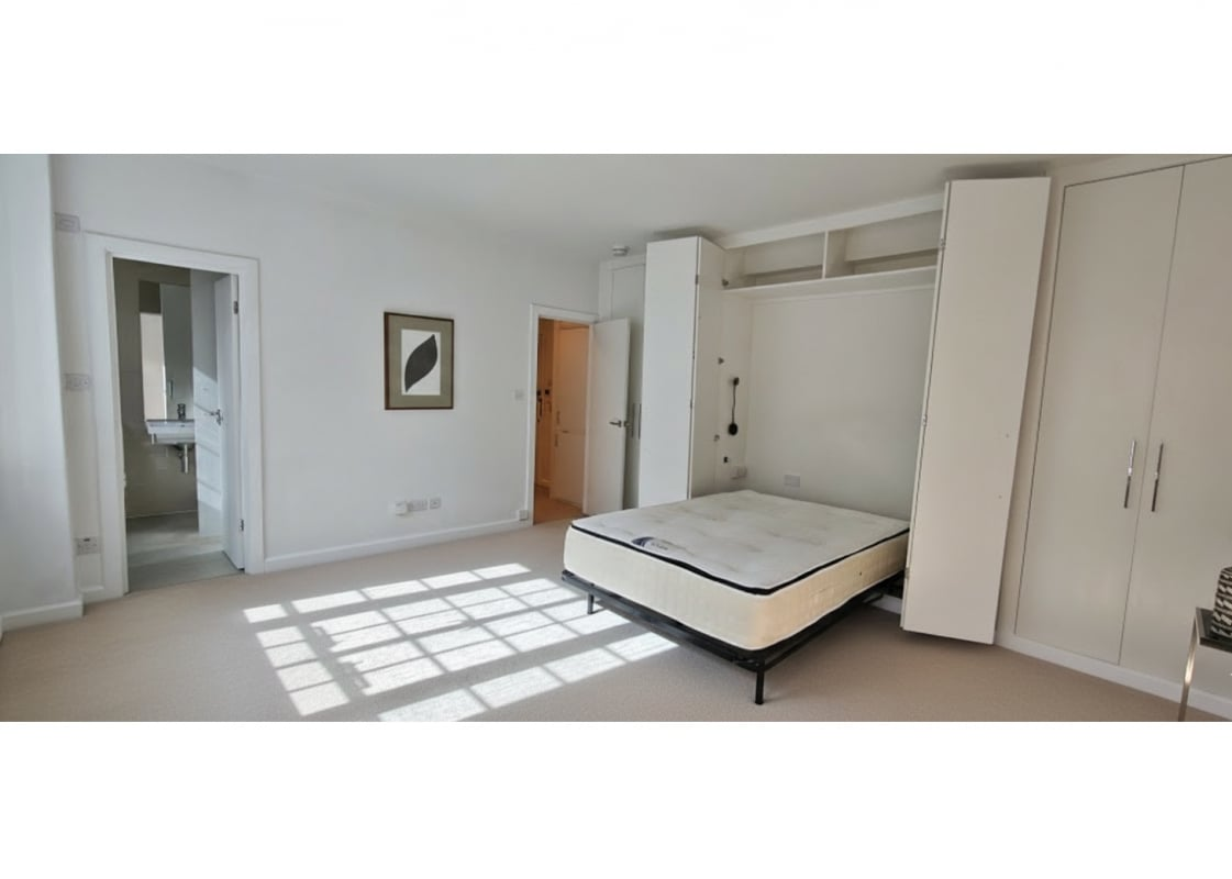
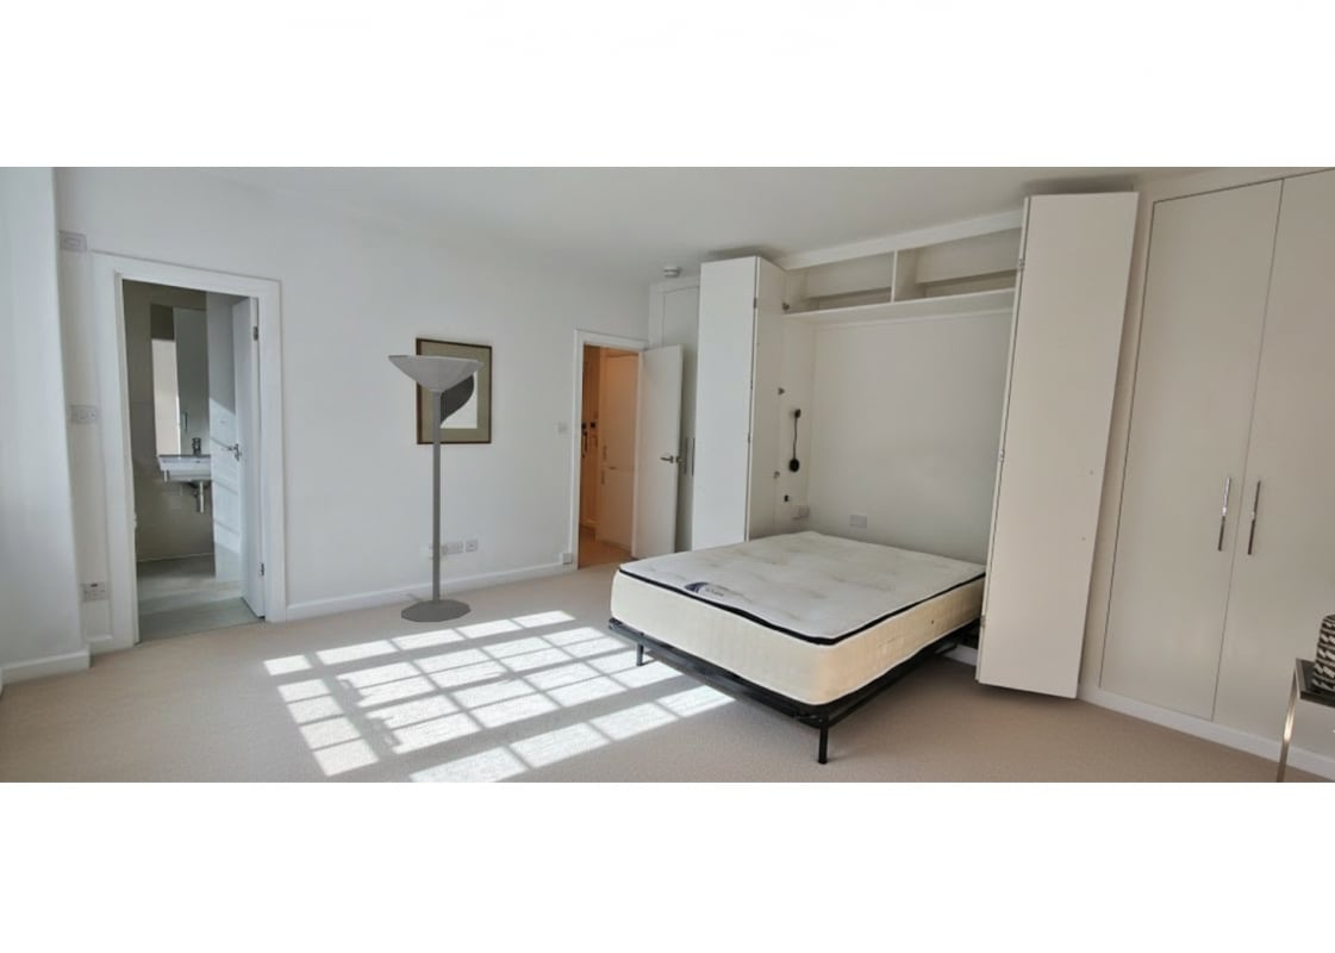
+ floor lamp (436, 487)
